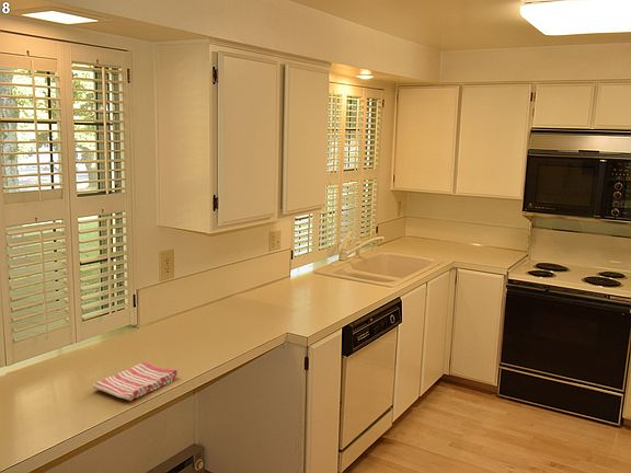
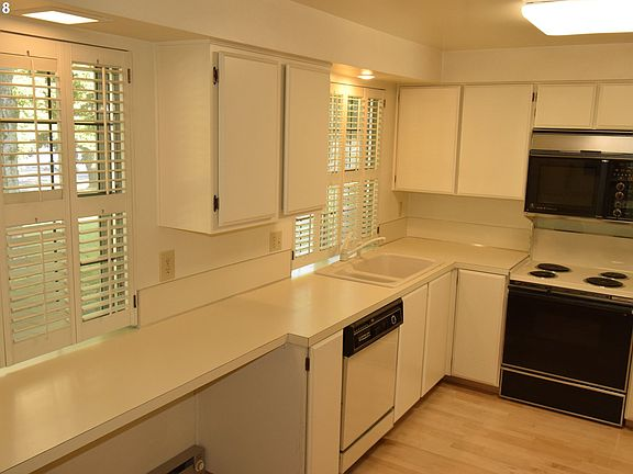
- dish towel (136, 379)
